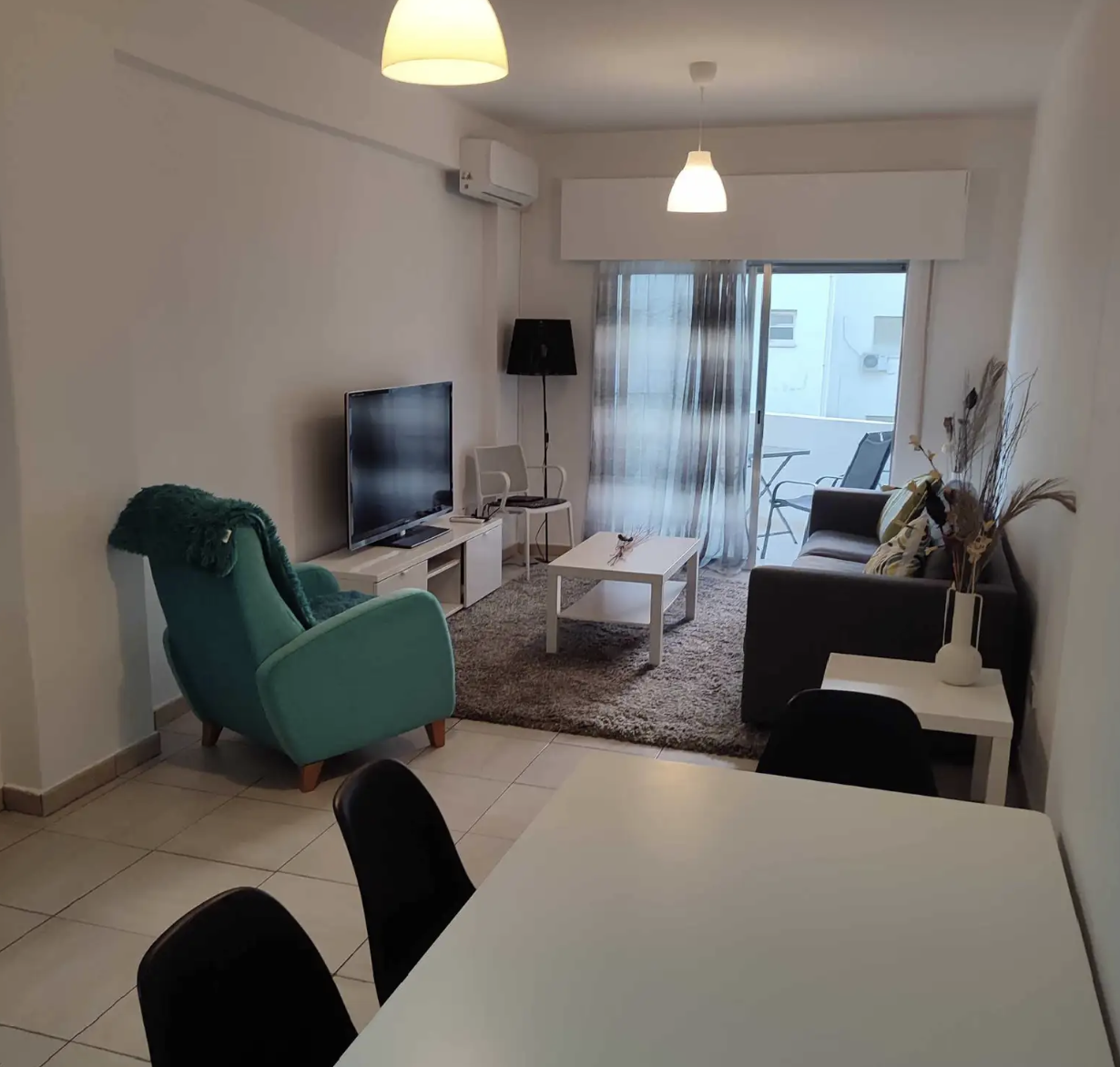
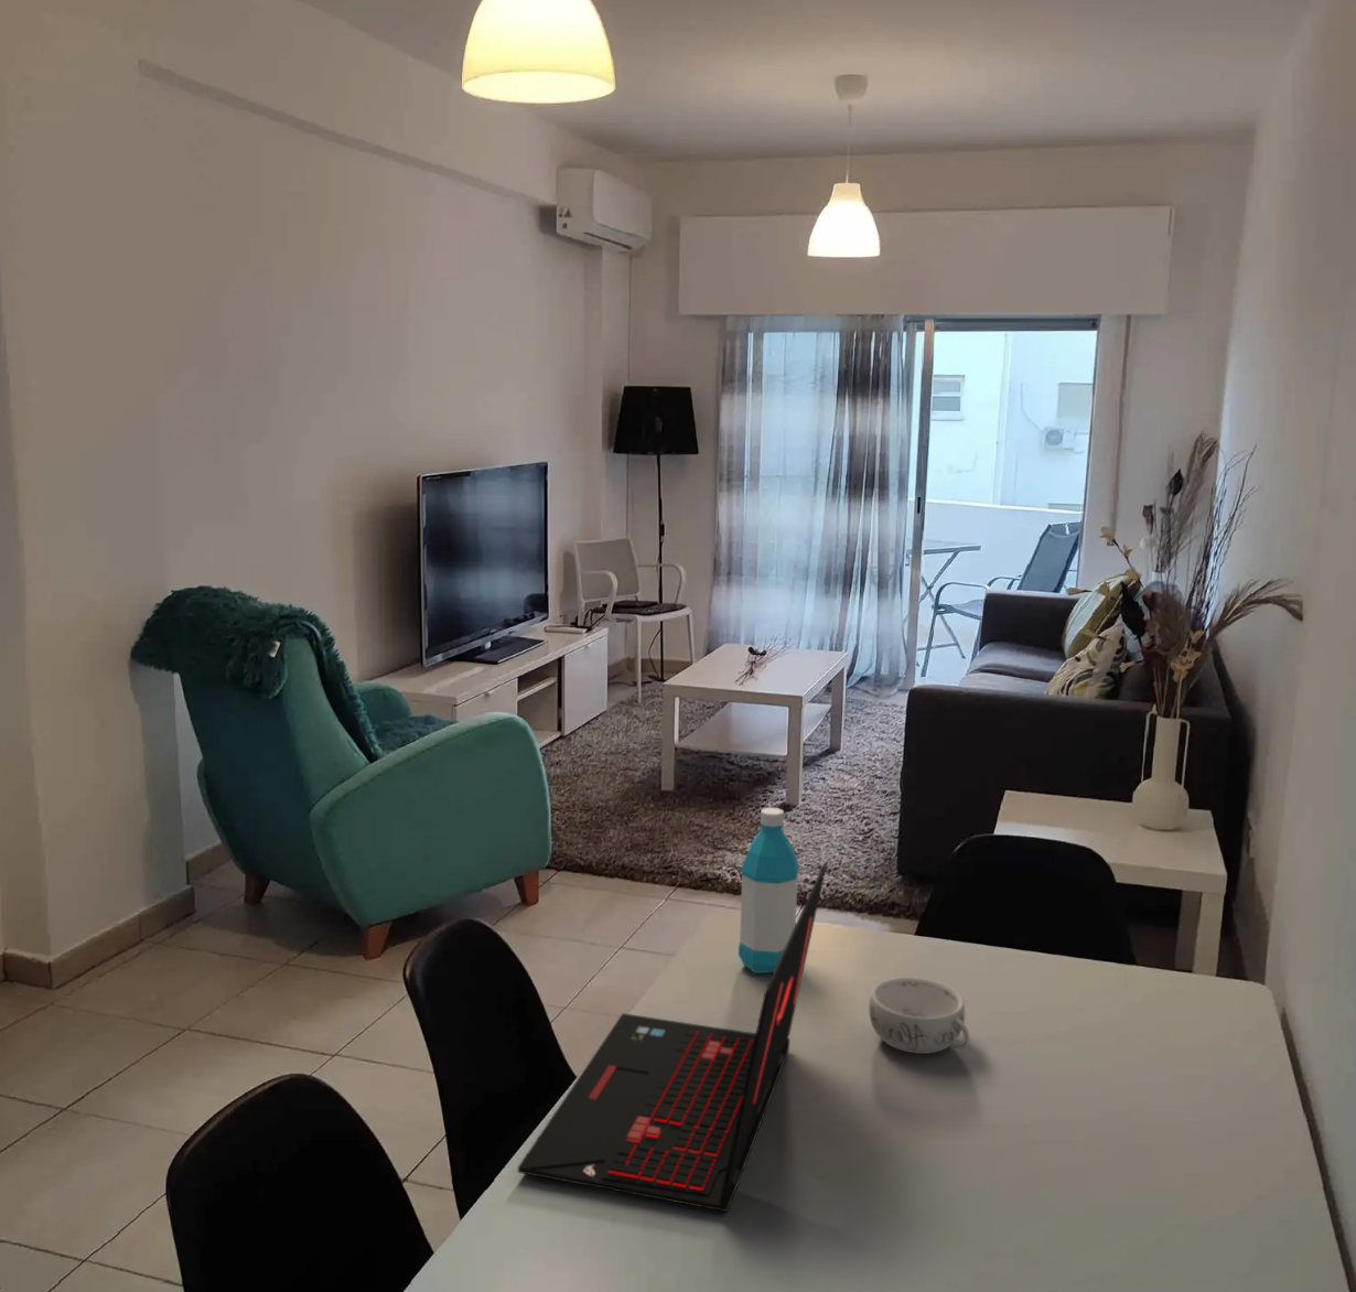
+ laptop (683, 1022)
+ decorative bowl (921, 1021)
+ water bottle (770, 889)
